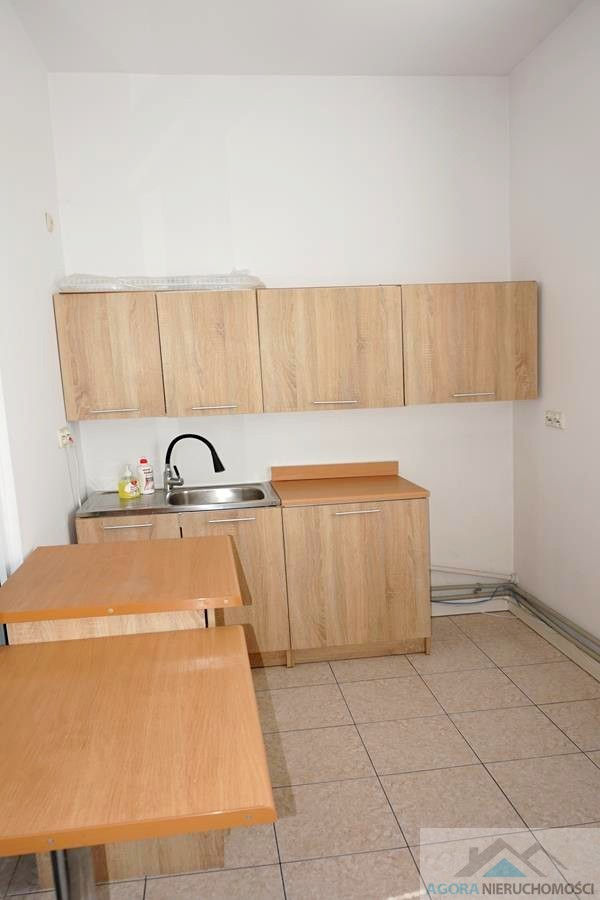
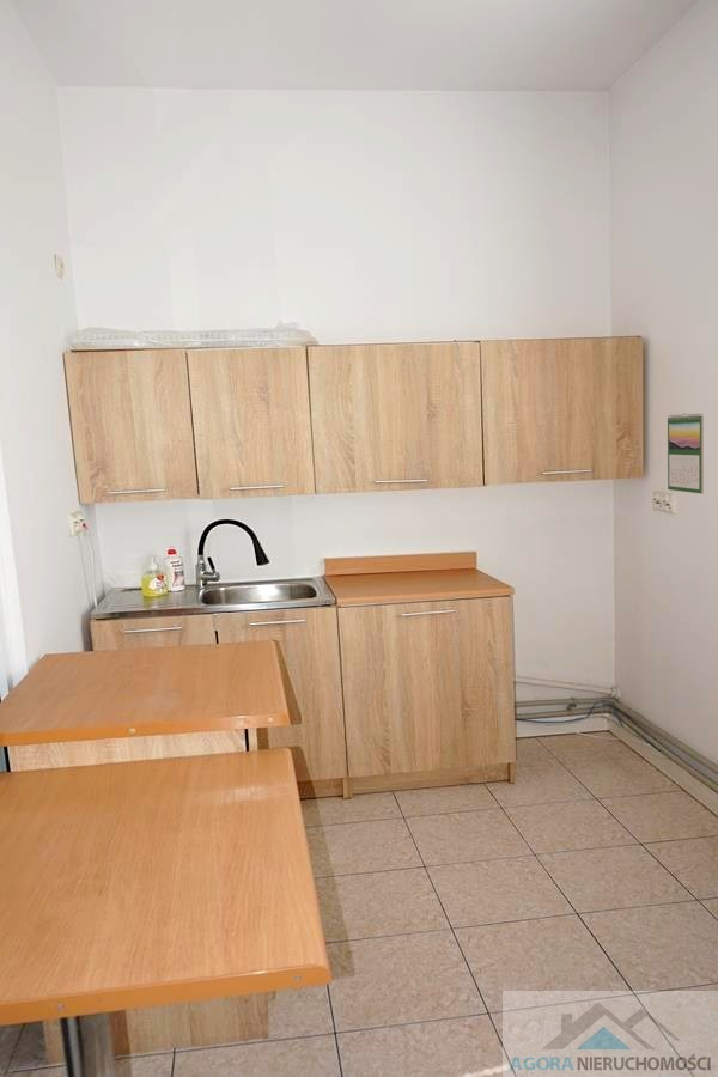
+ calendar (684, 452)
